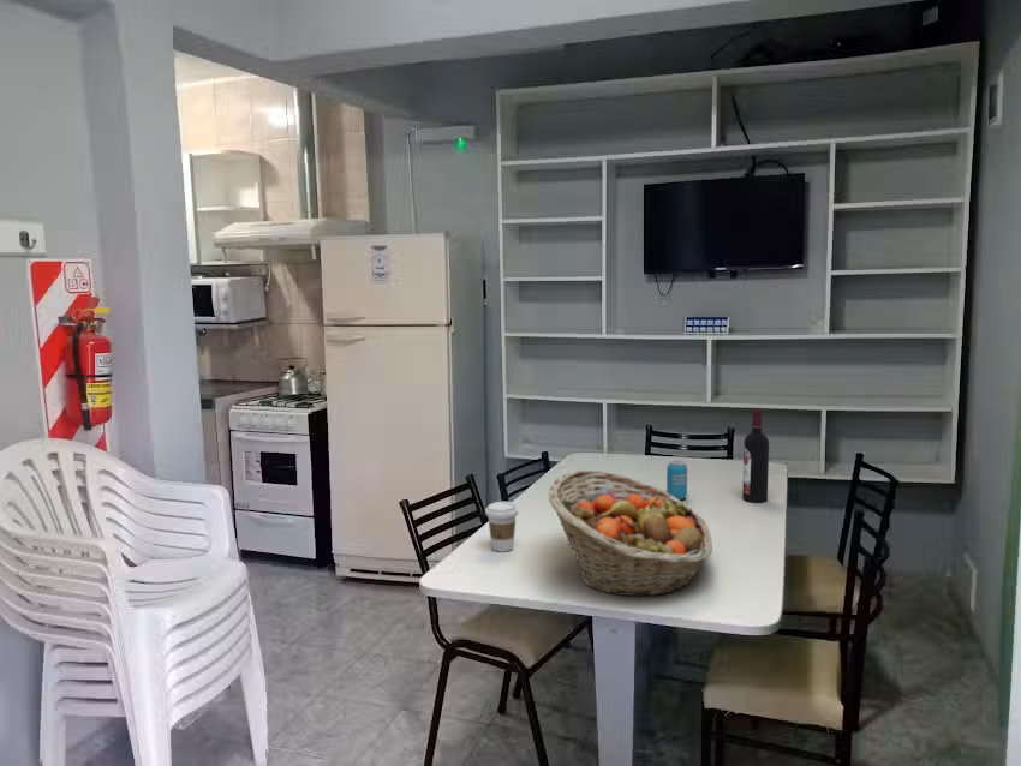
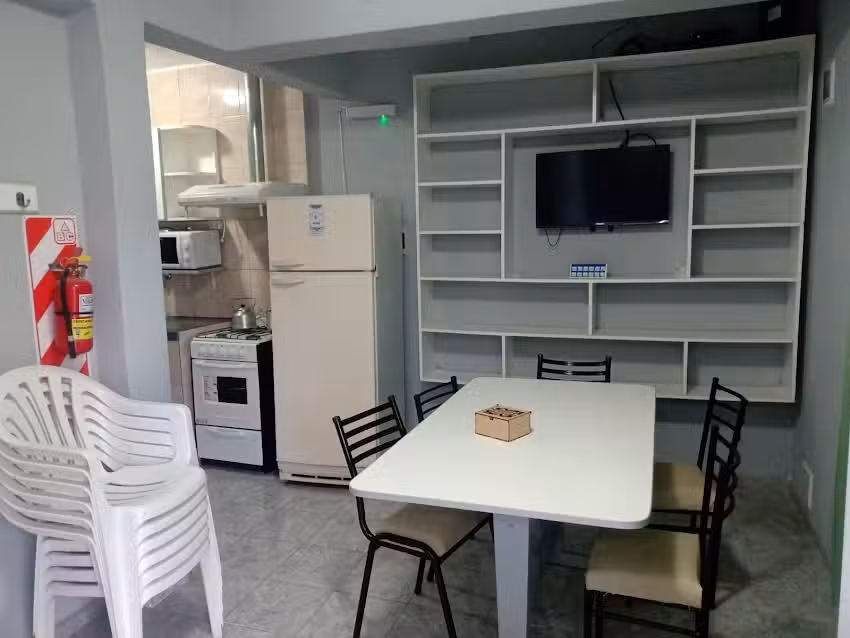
- coffee cup (502, 526)
- beverage can (676, 480)
- fruit basket (629, 527)
- wine bottle (756, 454)
